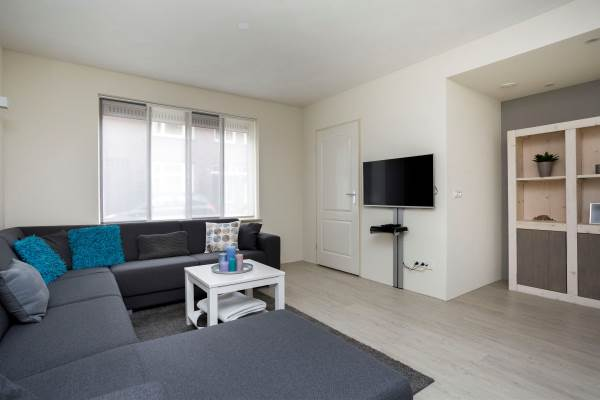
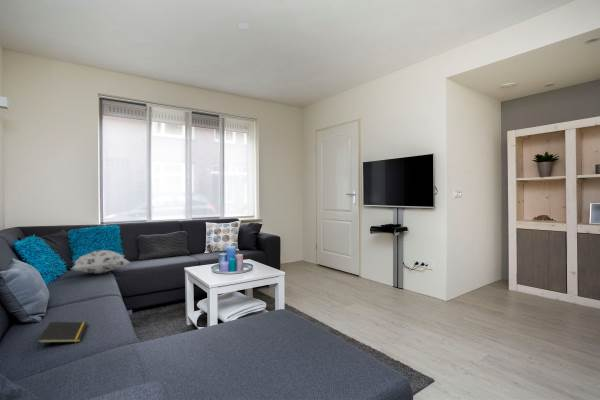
+ notepad (64, 331)
+ decorative pillow (100, 261)
